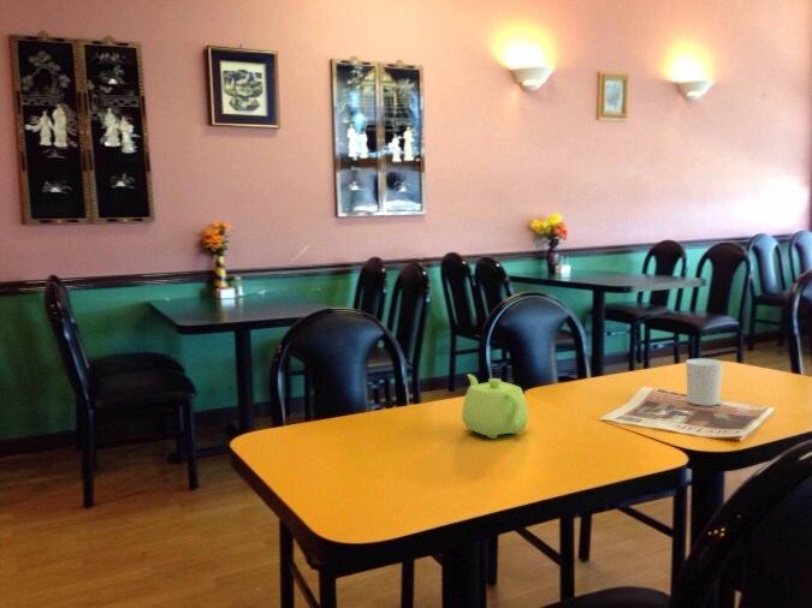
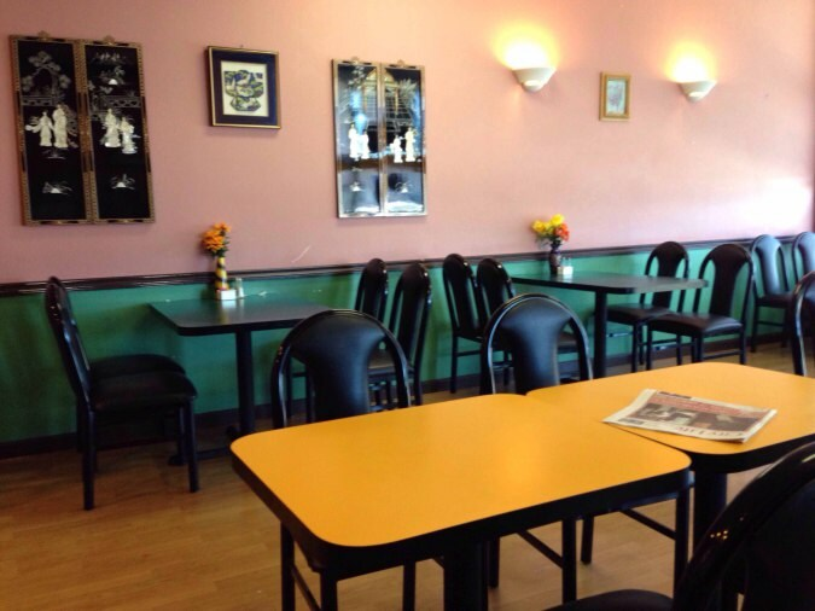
- teapot (491, 404)
- cup (704, 381)
